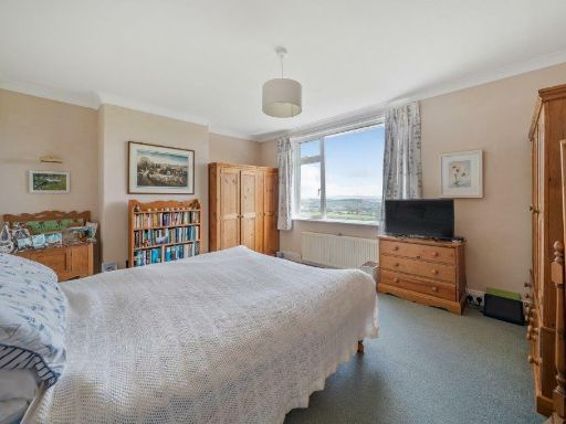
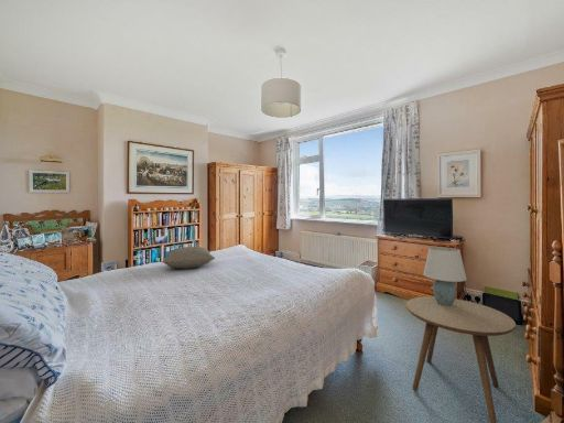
+ table lamp (444, 275)
+ pillow (188, 257)
+ side table (457, 332)
